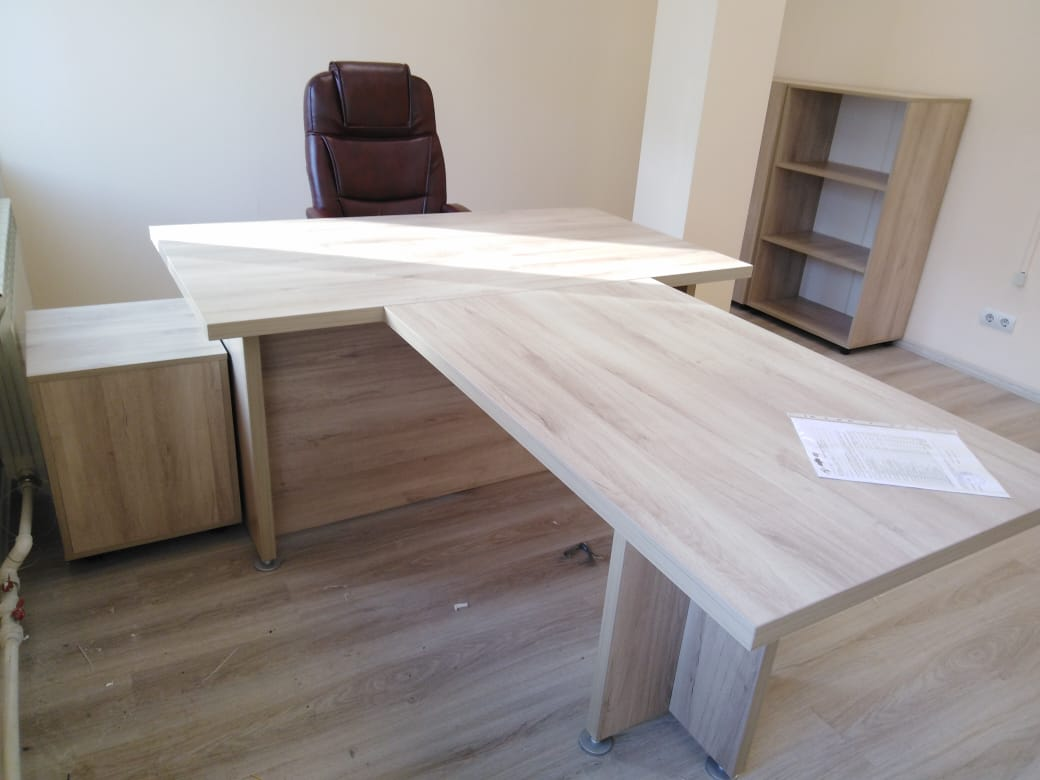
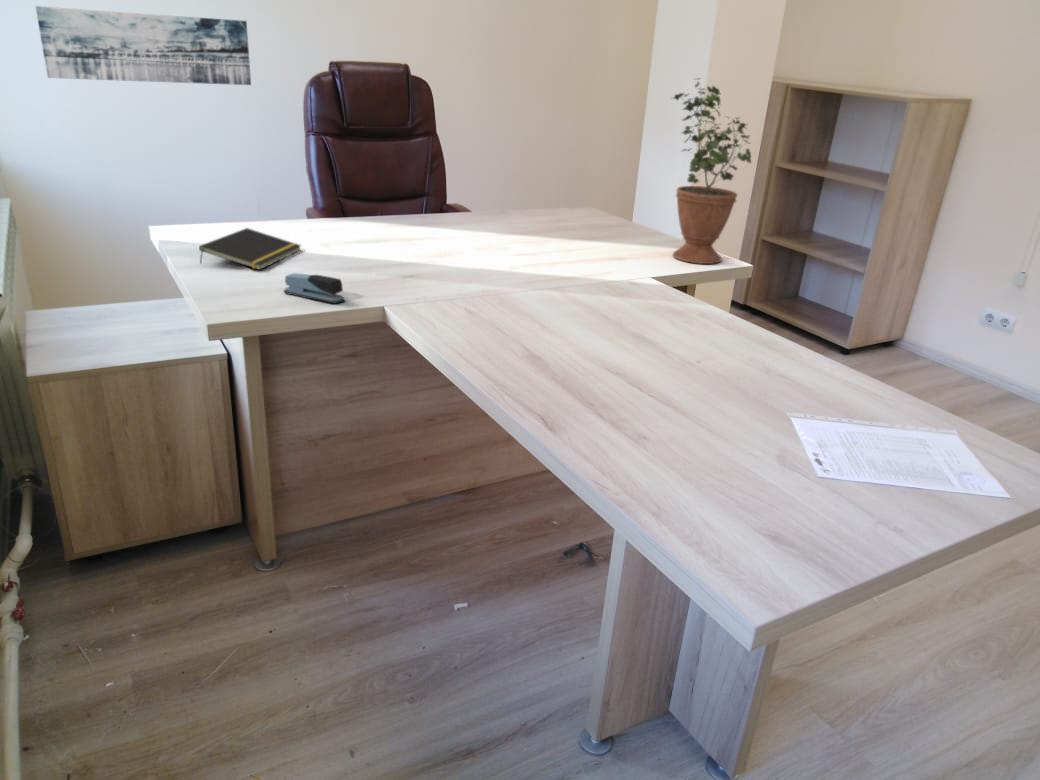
+ wall art (150, 48)
+ potted plant (705, 173)
+ stapler (313, 285)
+ notepad (252, 247)
